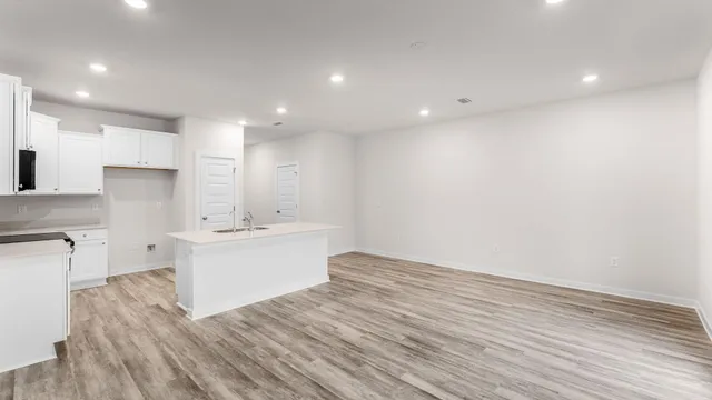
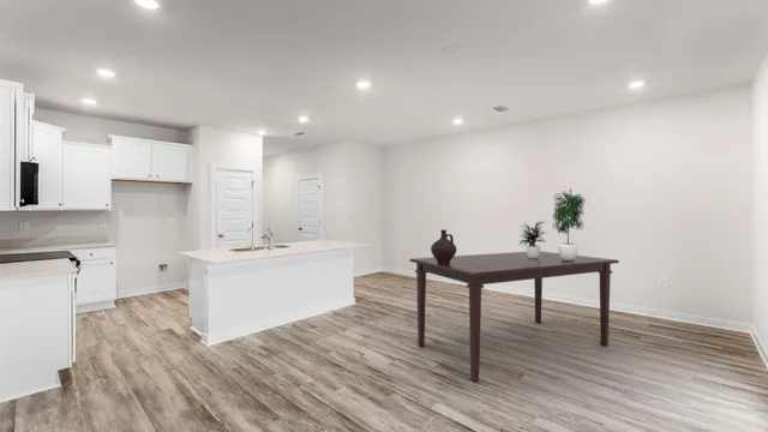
+ potted plant (552, 224)
+ dining table (510, 281)
+ ceramic jug (443, 246)
